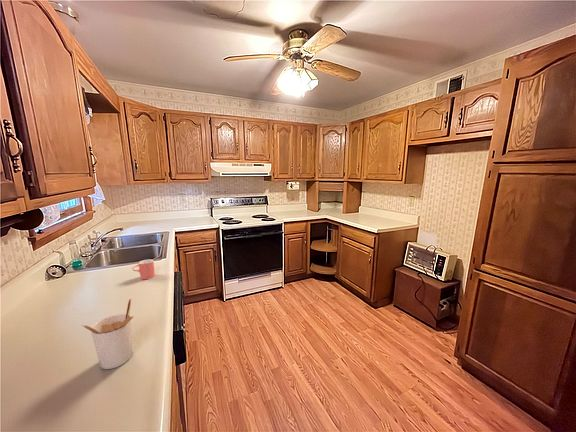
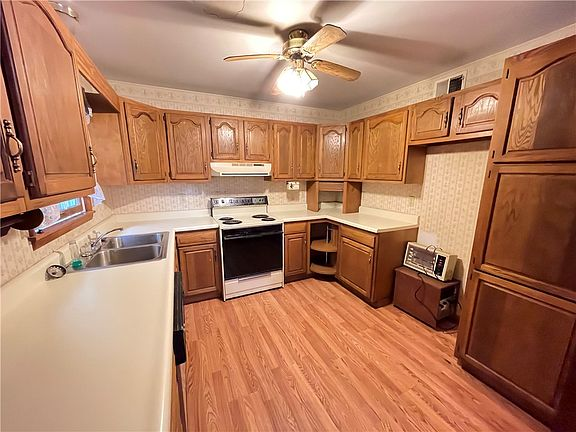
- cup (143, 269)
- utensil holder (115, 336)
